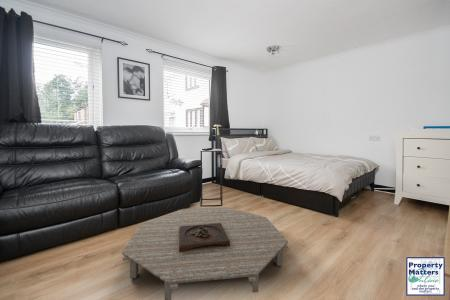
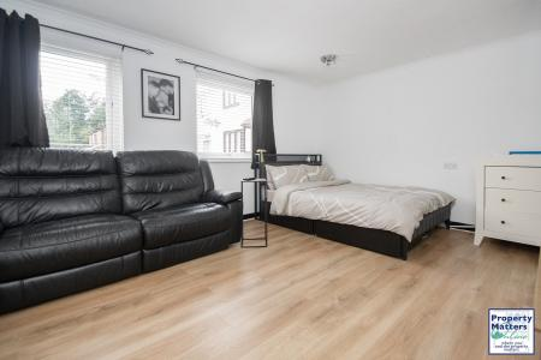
- wooden tray (202, 232)
- coffee table (209, 246)
